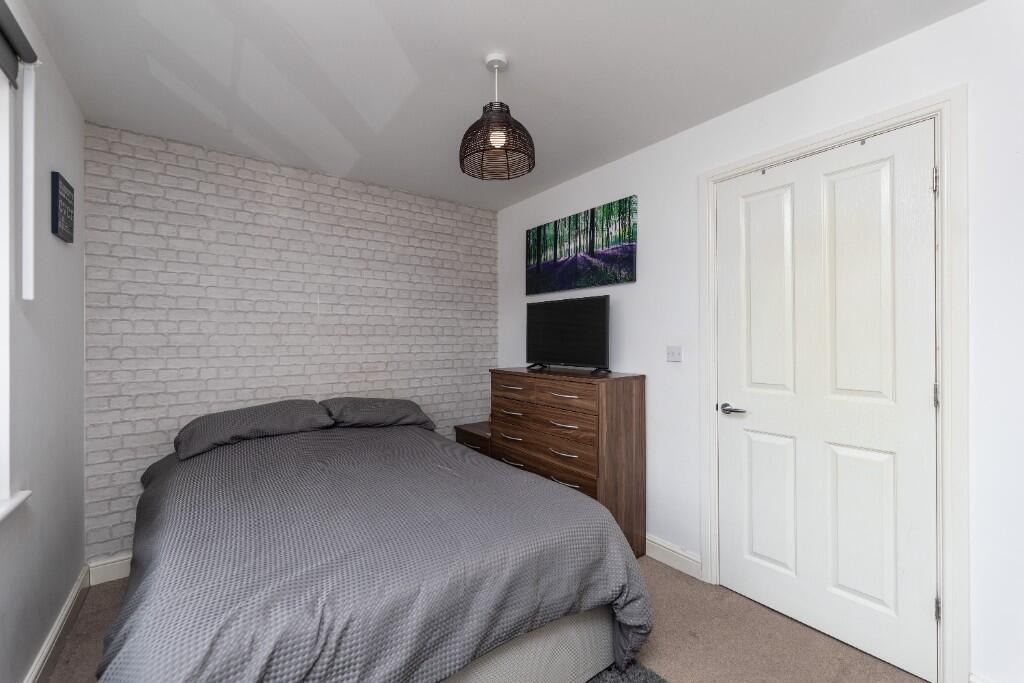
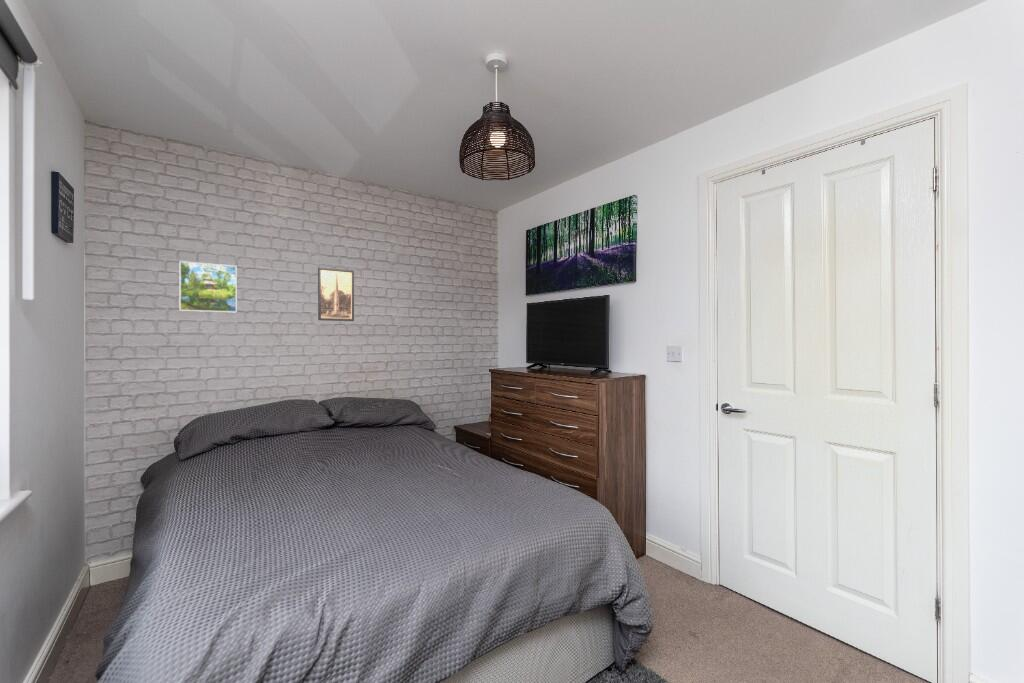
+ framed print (208, 287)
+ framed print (336, 294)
